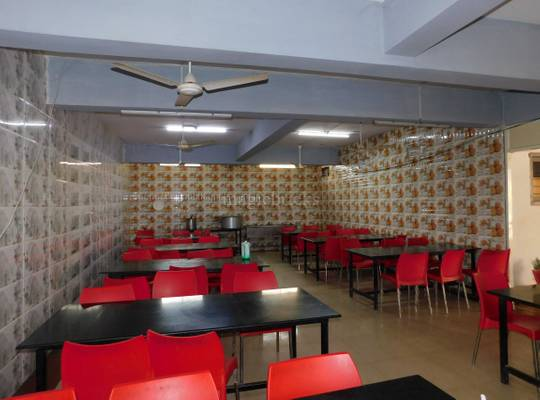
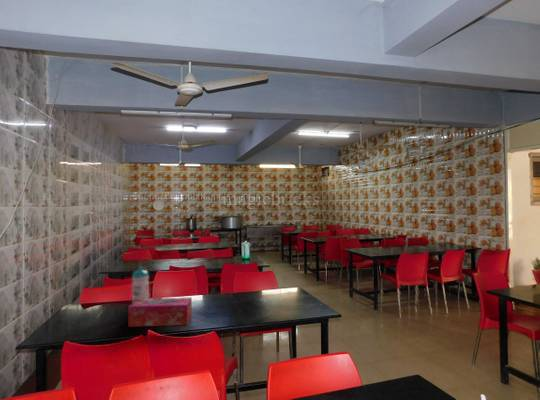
+ tissue box (161, 311)
+ water bottle (140, 288)
